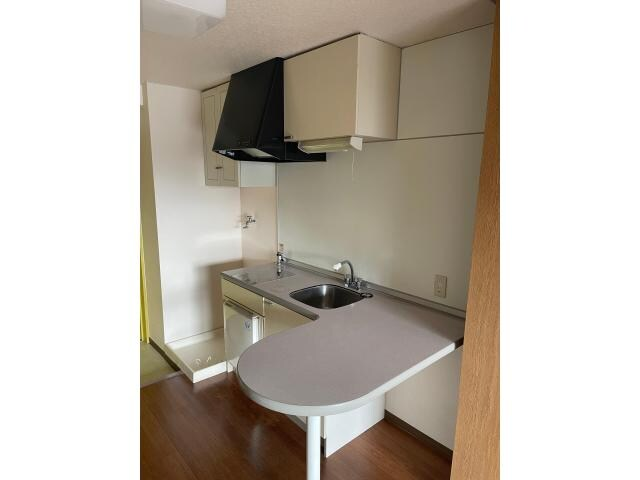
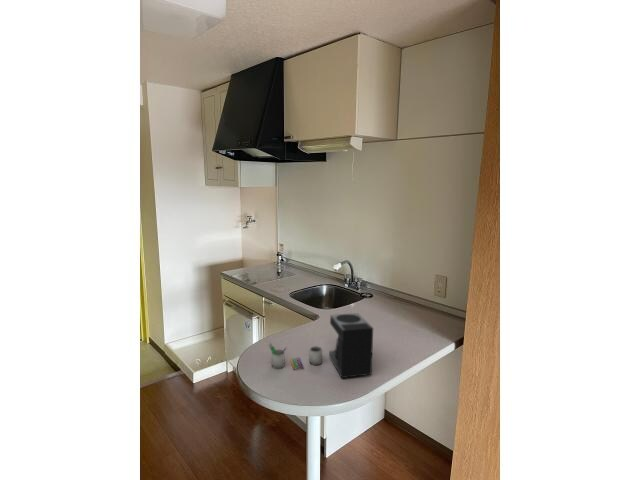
+ coffee maker (317, 346)
